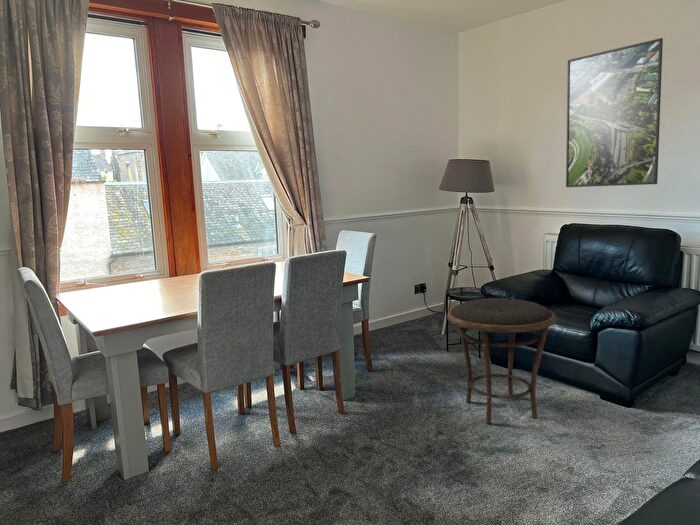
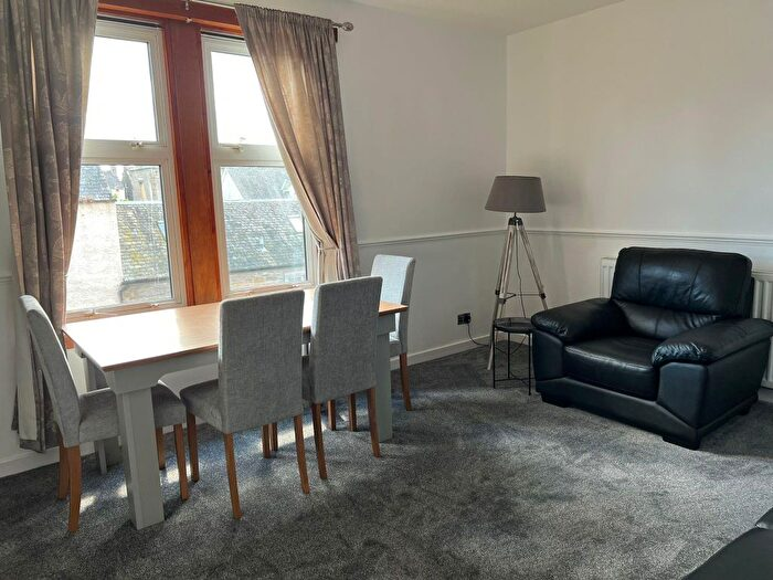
- side table (508, 358)
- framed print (610, 119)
